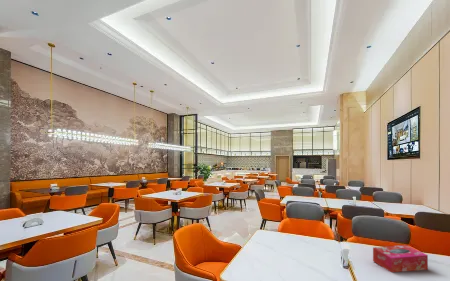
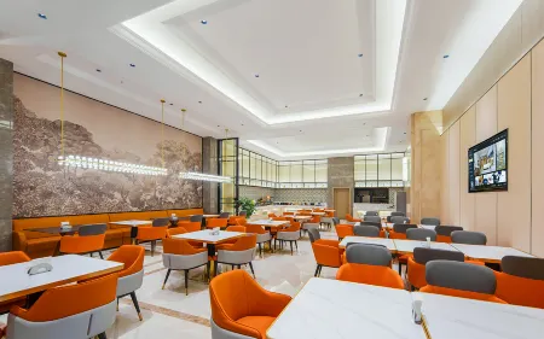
- tissue box (399, 258)
